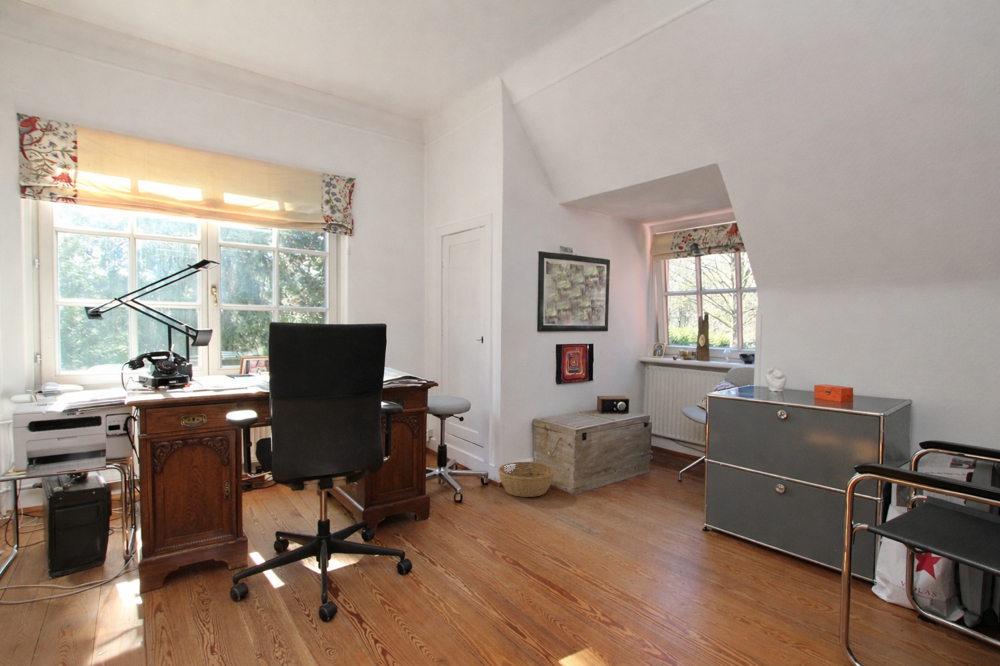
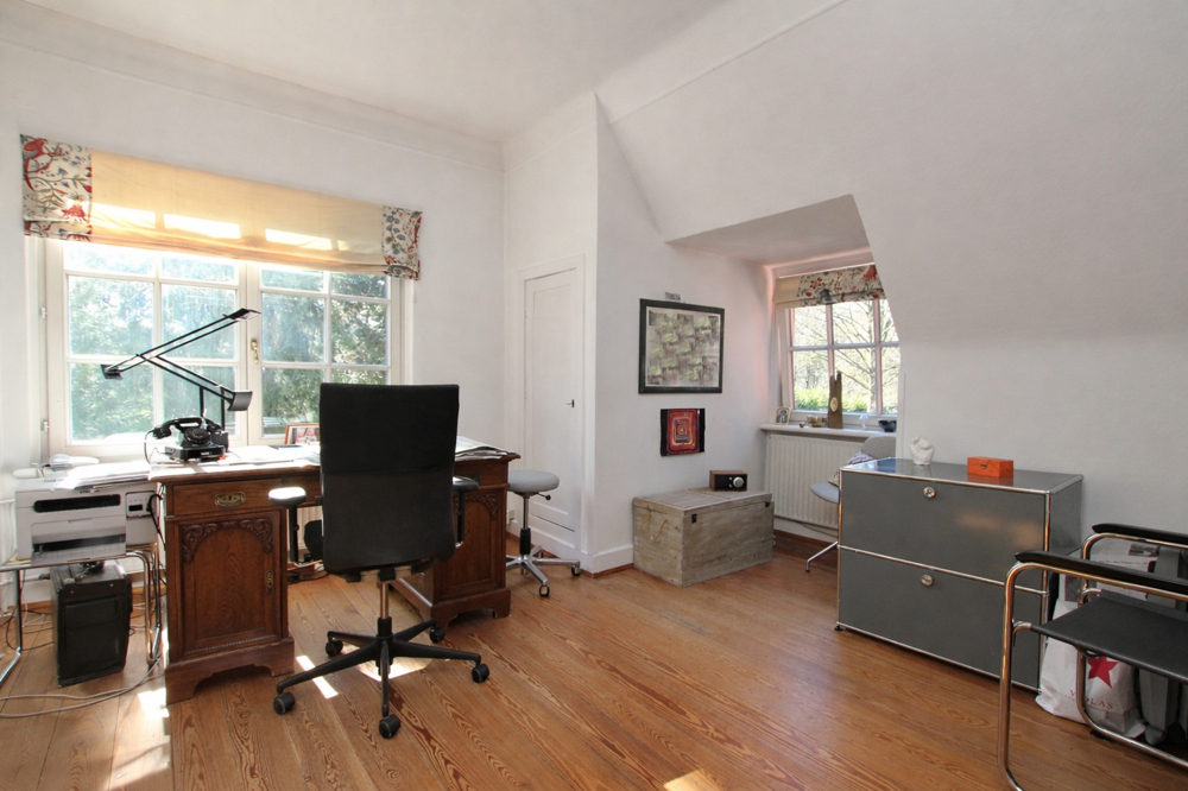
- basket (526, 479)
